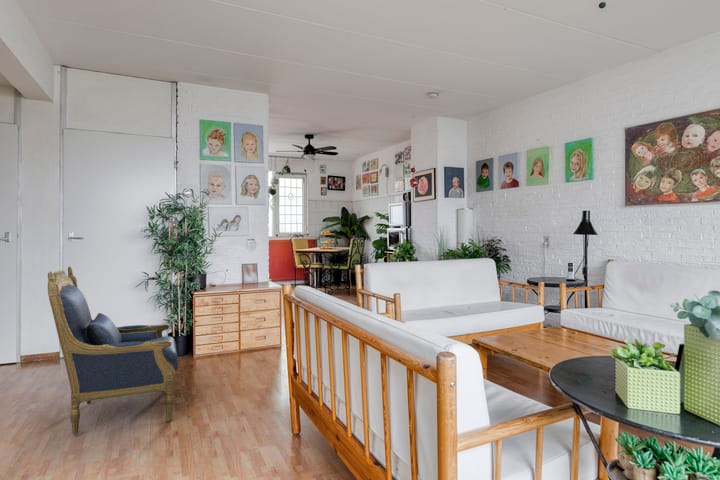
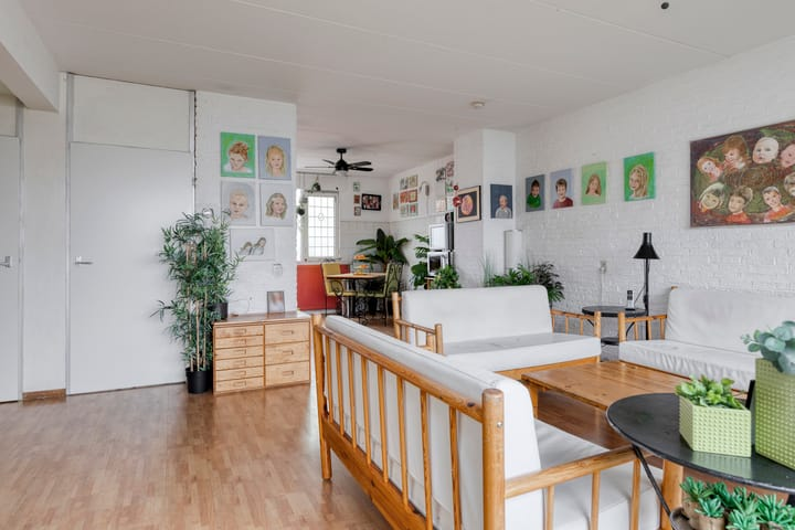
- armchair (119, 340)
